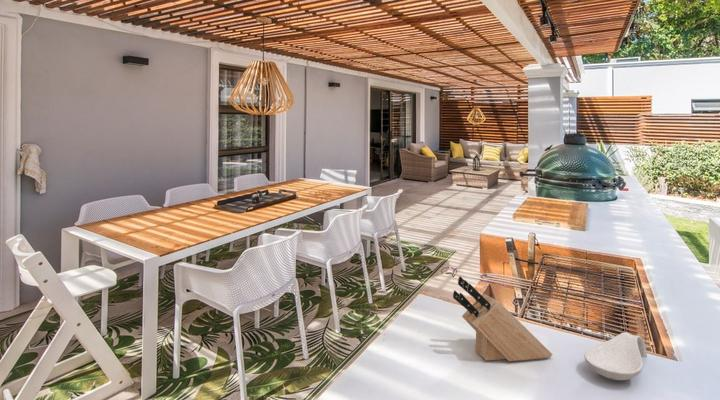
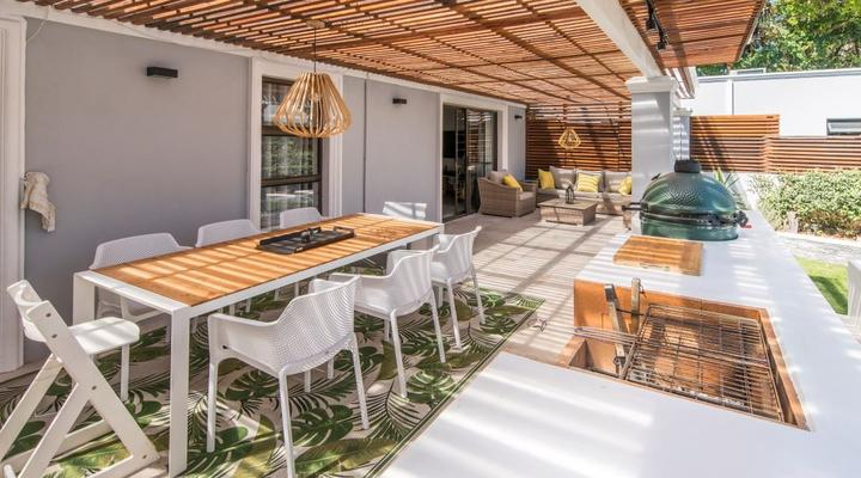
- knife block (500, 316)
- spoon rest (621, 353)
